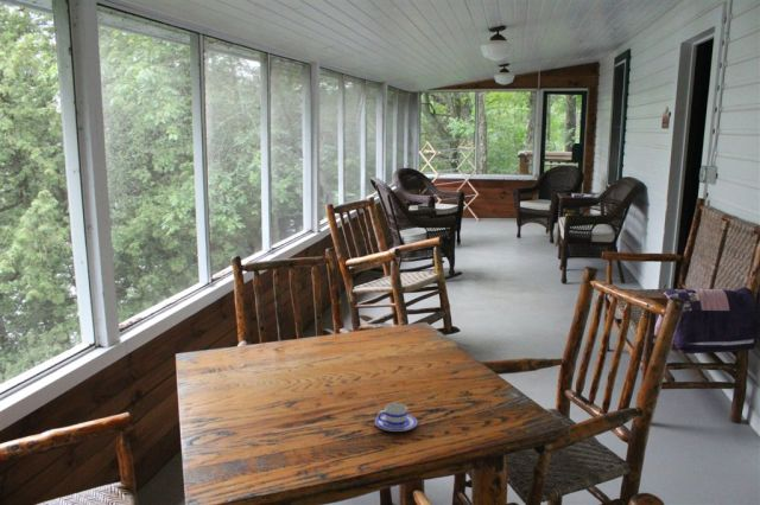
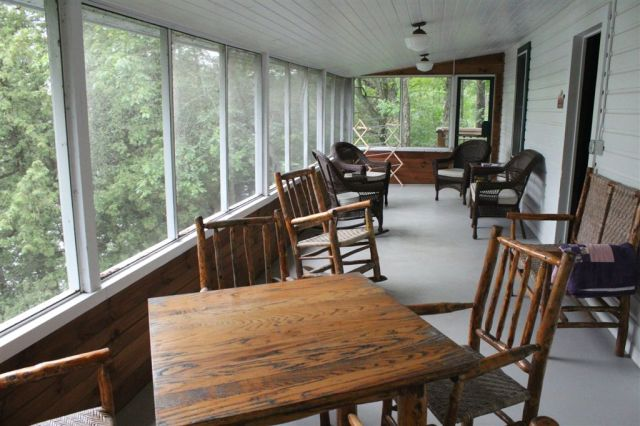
- teacup (395, 415)
